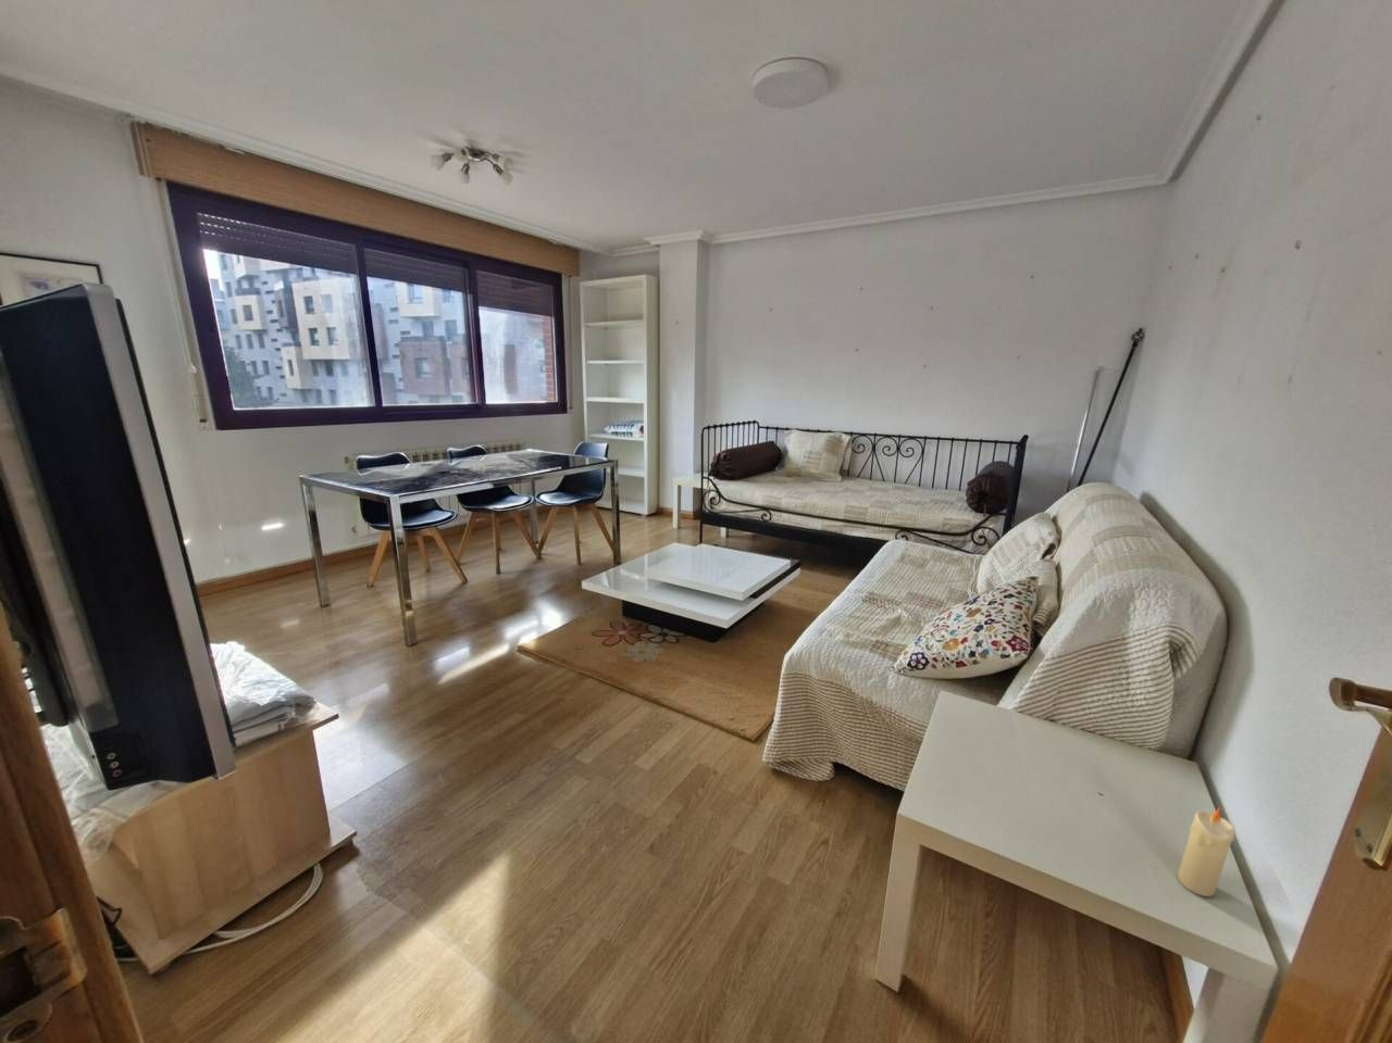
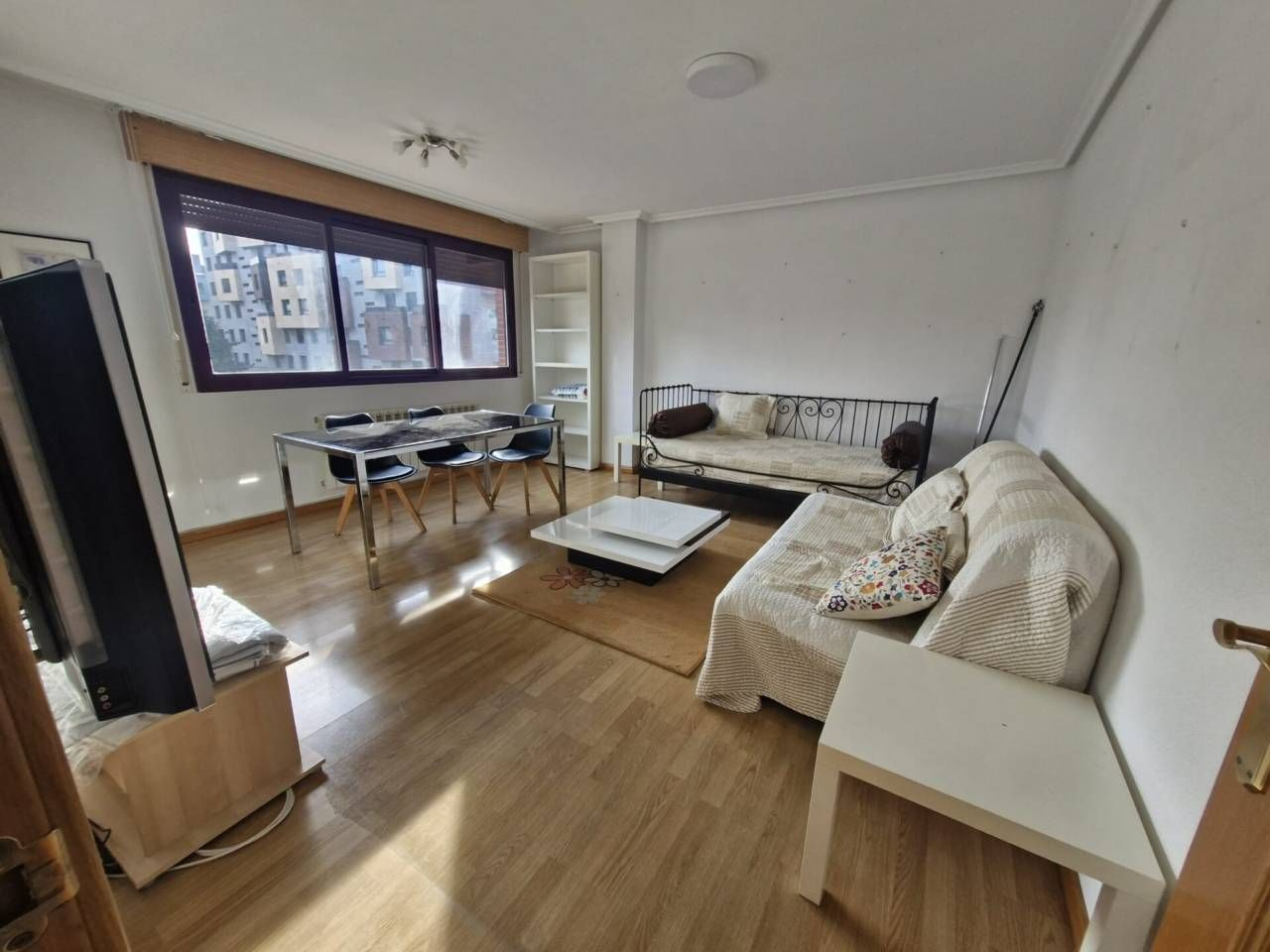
- candle (1207, 847)
